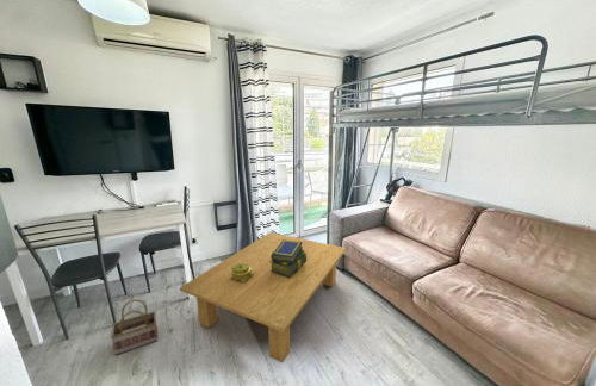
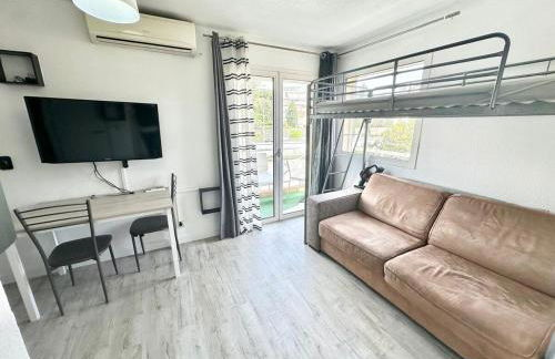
- decorative box (241, 269)
- coffee table (275, 282)
- basket (134, 323)
- stack of books (288, 257)
